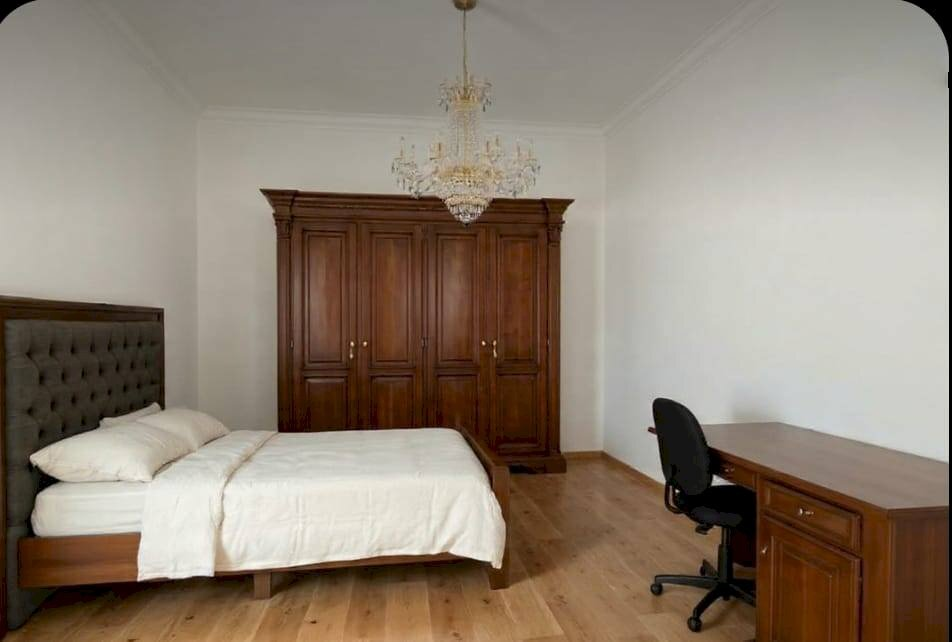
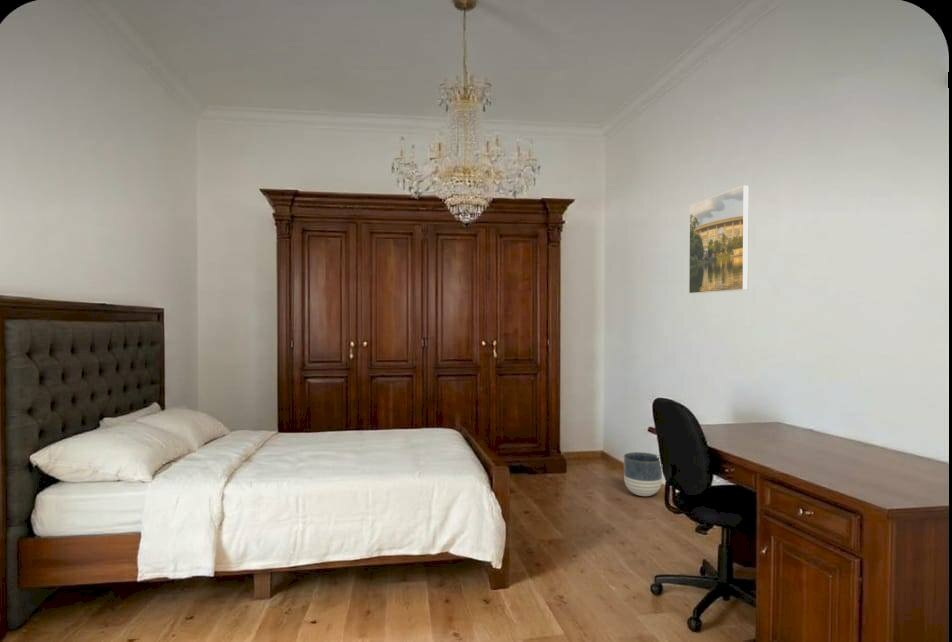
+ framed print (716, 244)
+ planter (642, 475)
